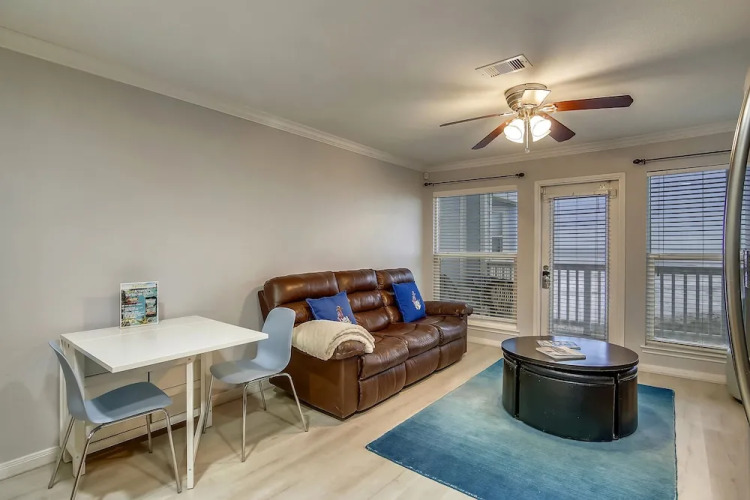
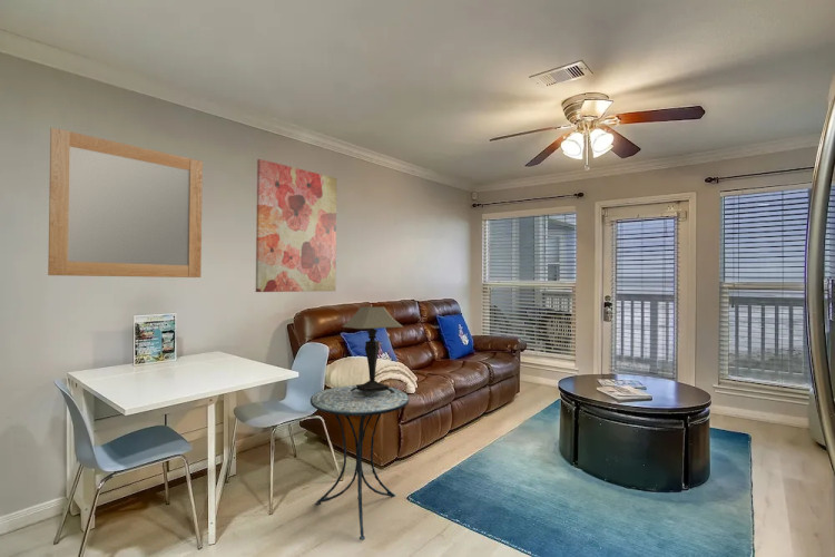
+ table lamp (372, 350)
+ wall art (299, 229)
+ home mirror (134, 211)
+ side table (360, 453)
